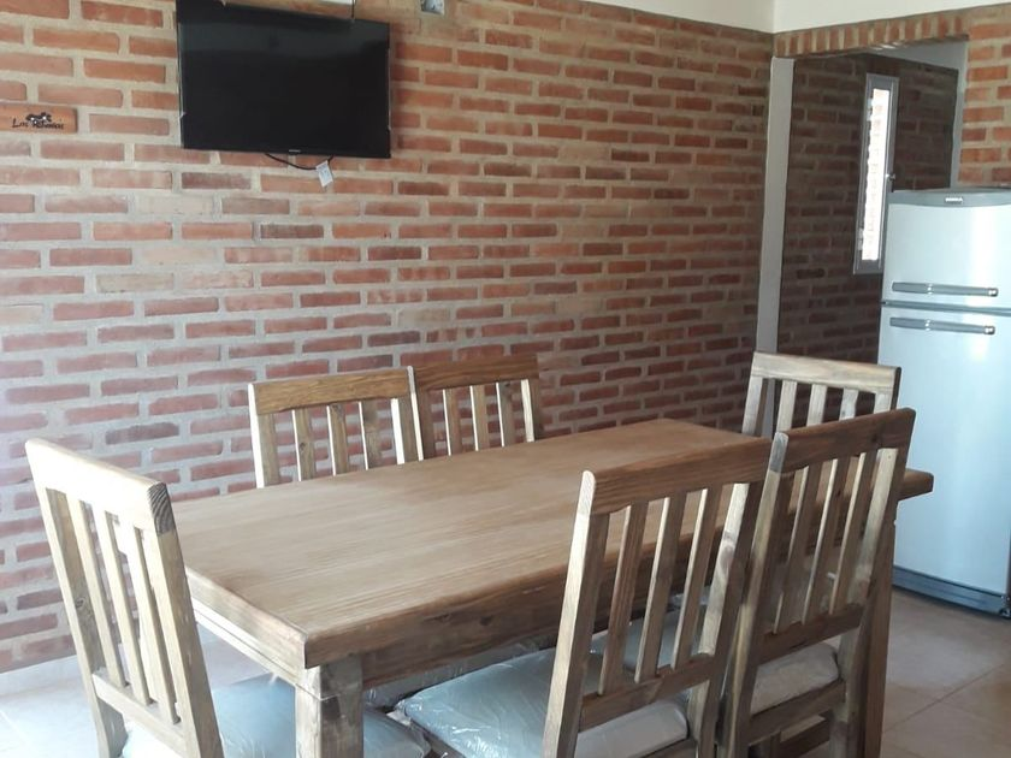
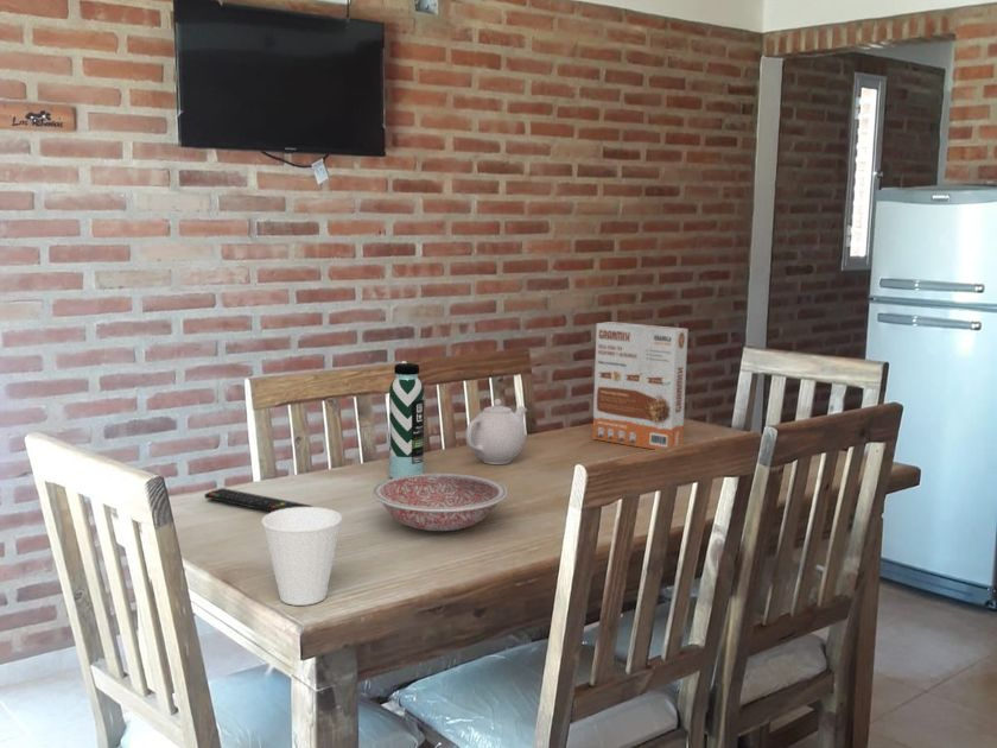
+ bowl (439, 507)
+ remote control (256, 502)
+ cup (303, 557)
+ cereal box (639, 385)
+ teapot (496, 430)
+ water bottle (406, 420)
